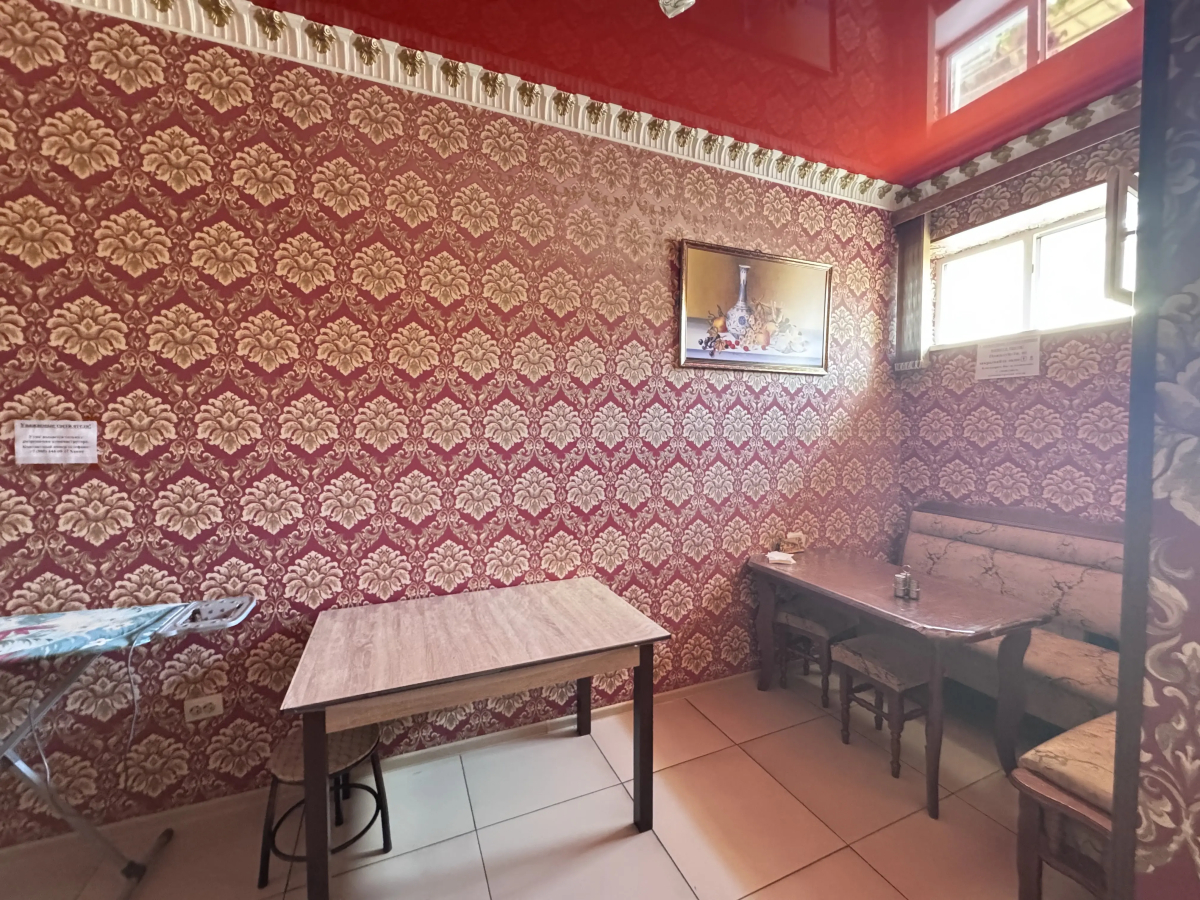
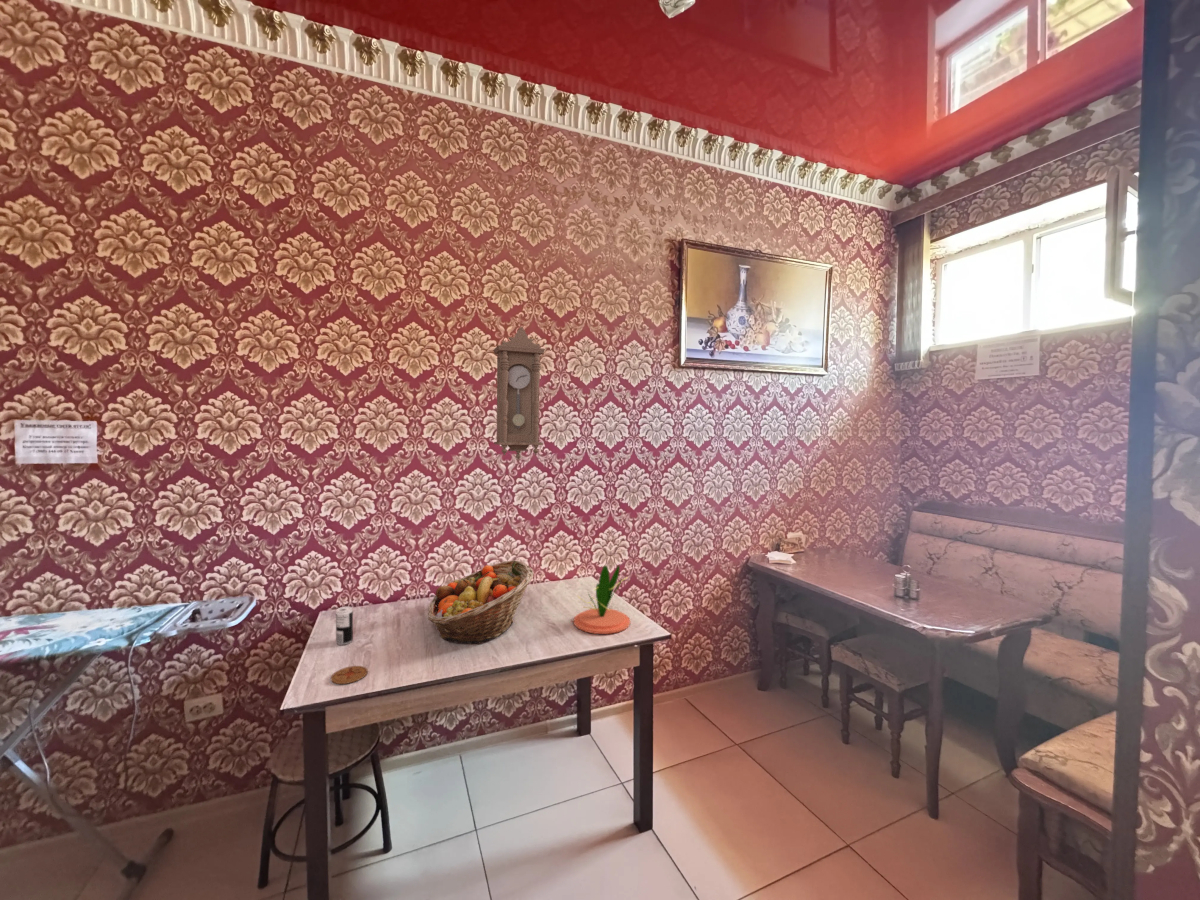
+ fruit basket (481, 597)
+ coaster (349, 674)
+ pendulum clock (518, 395)
+ plant (602, 590)
+ beverage can (344, 625)
